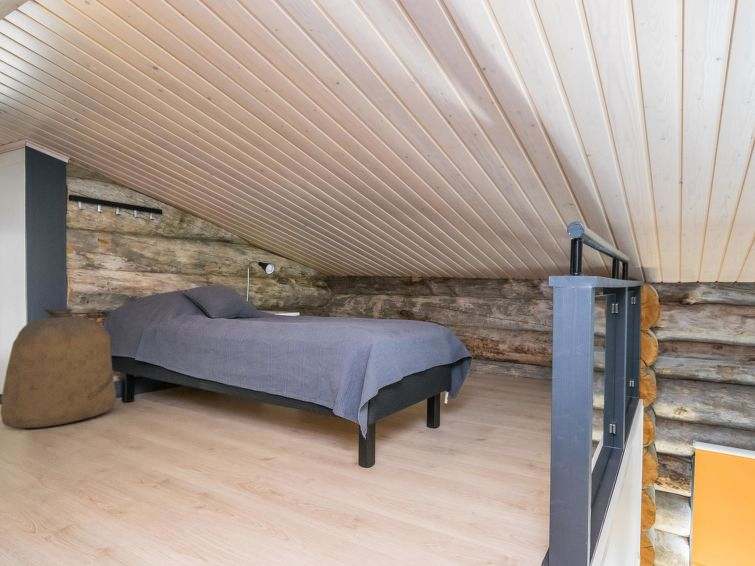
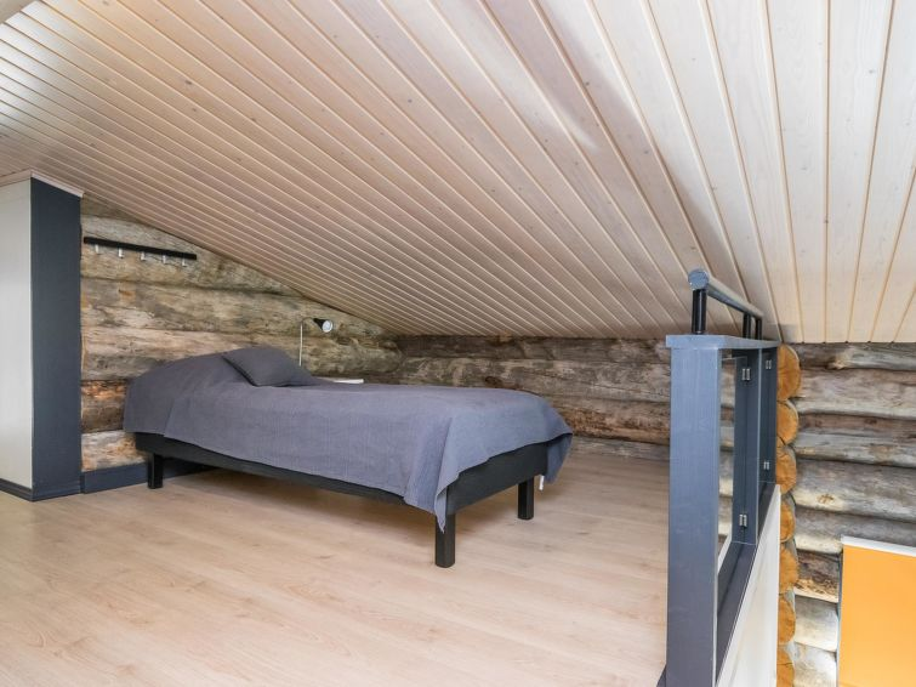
- bag (63, 362)
